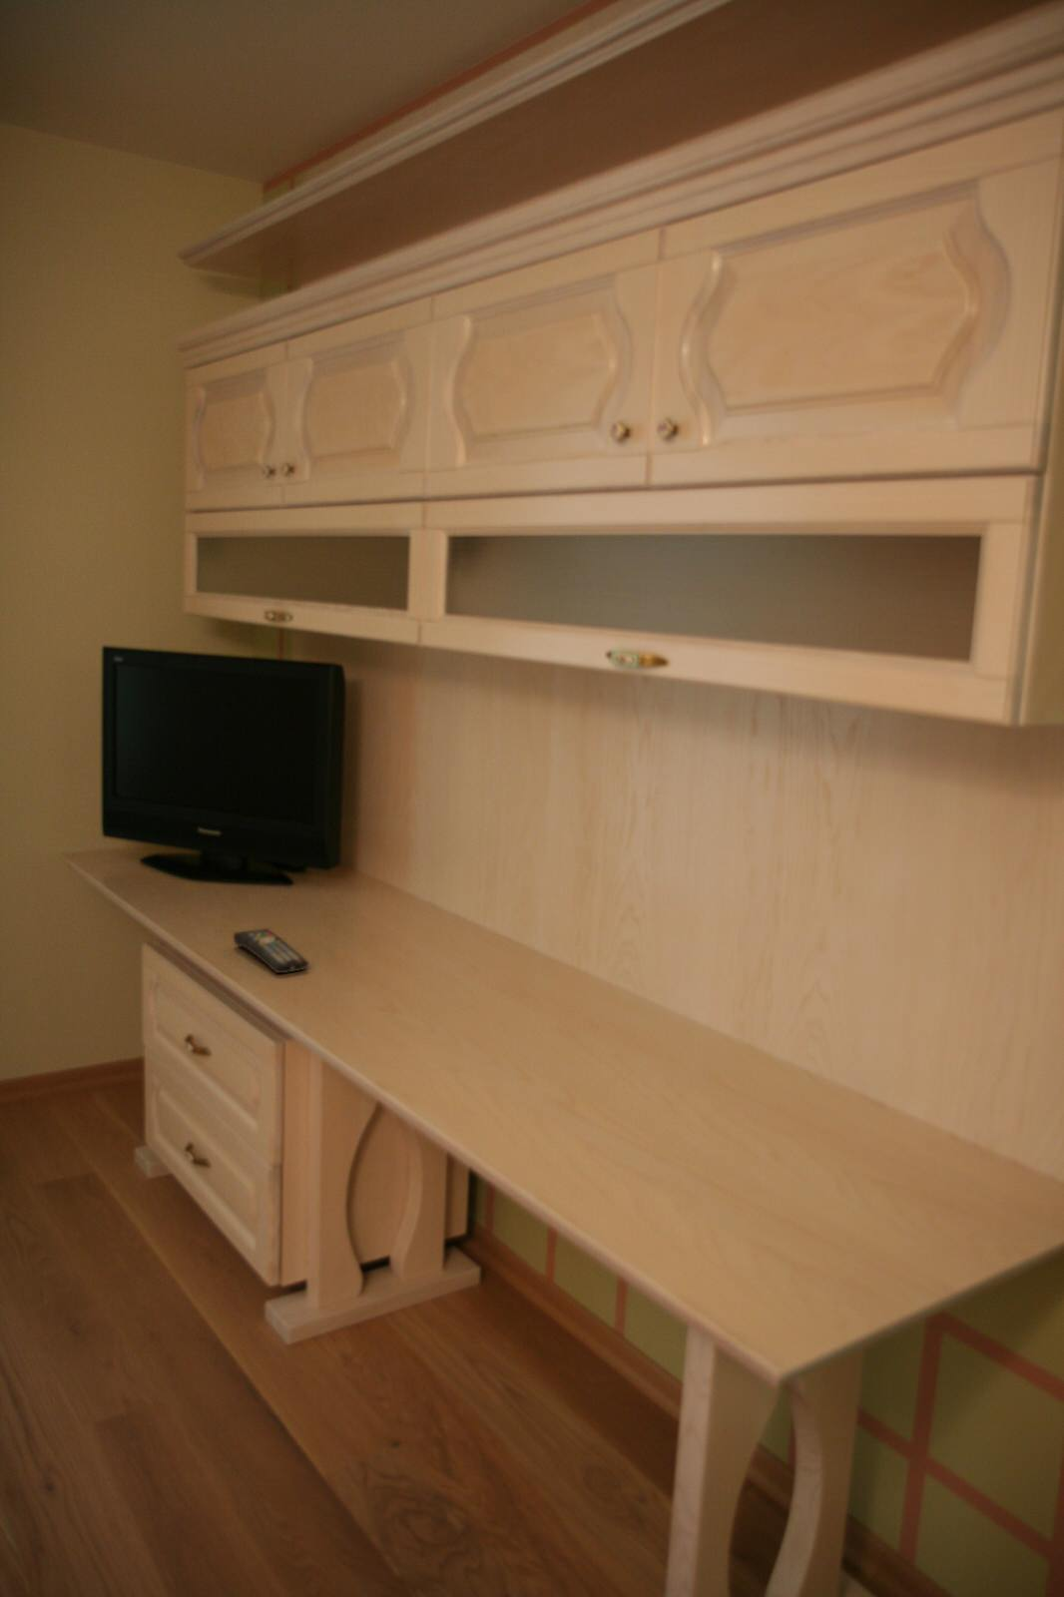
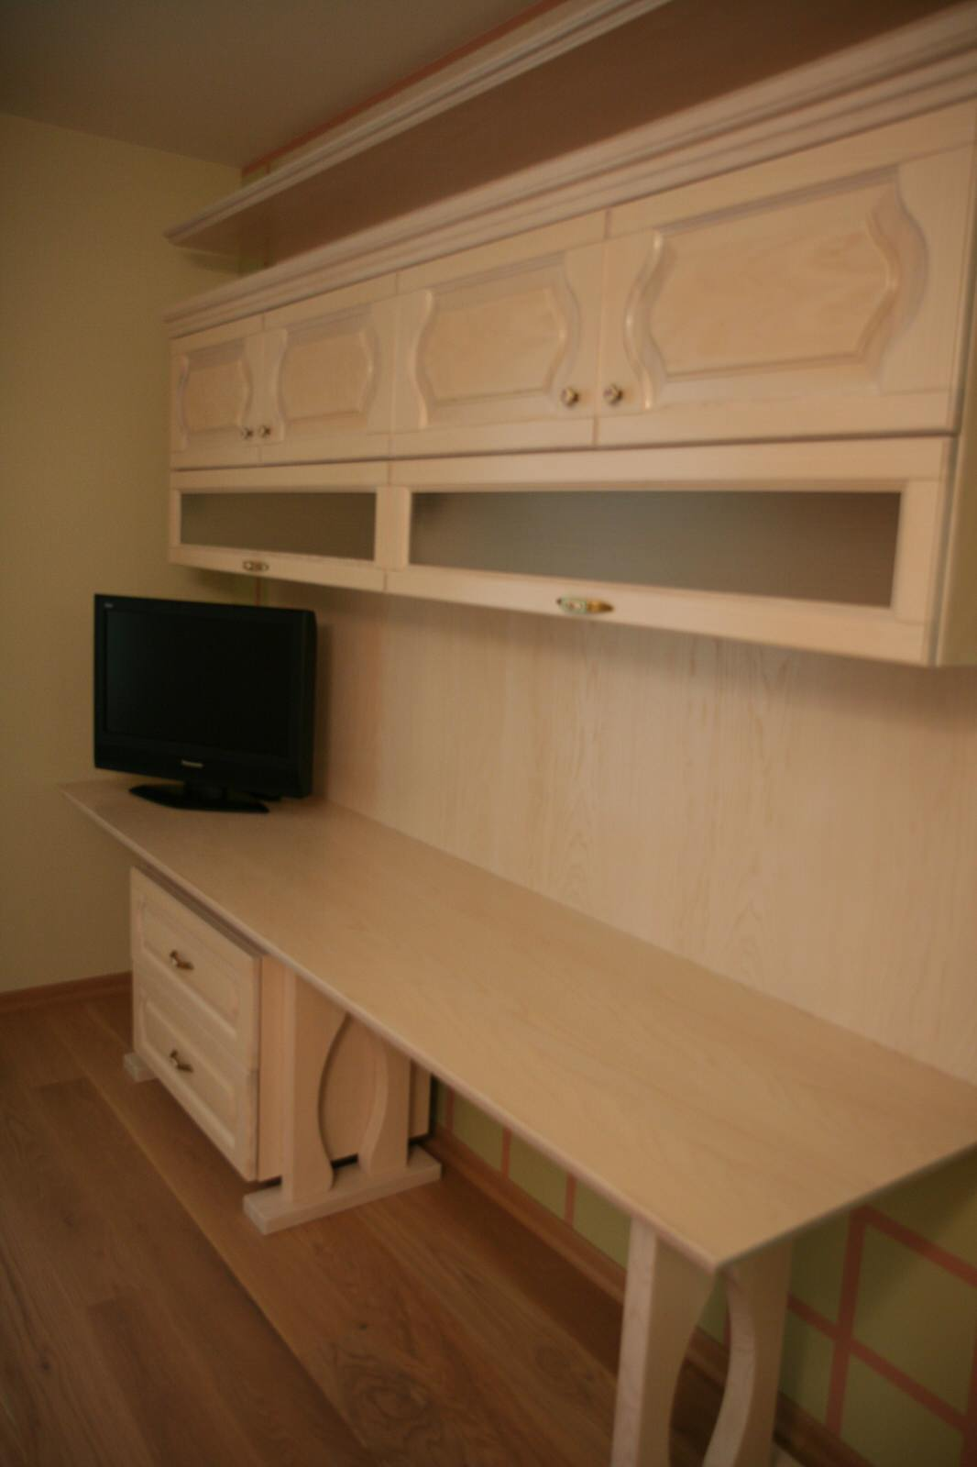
- remote control (268, 949)
